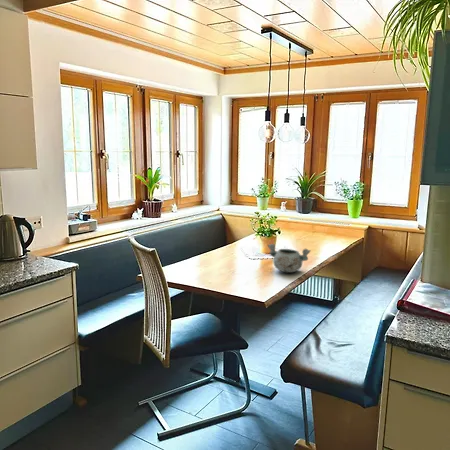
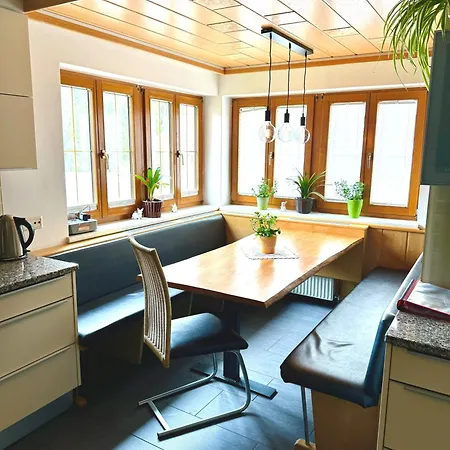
- decorative bowl (287, 258)
